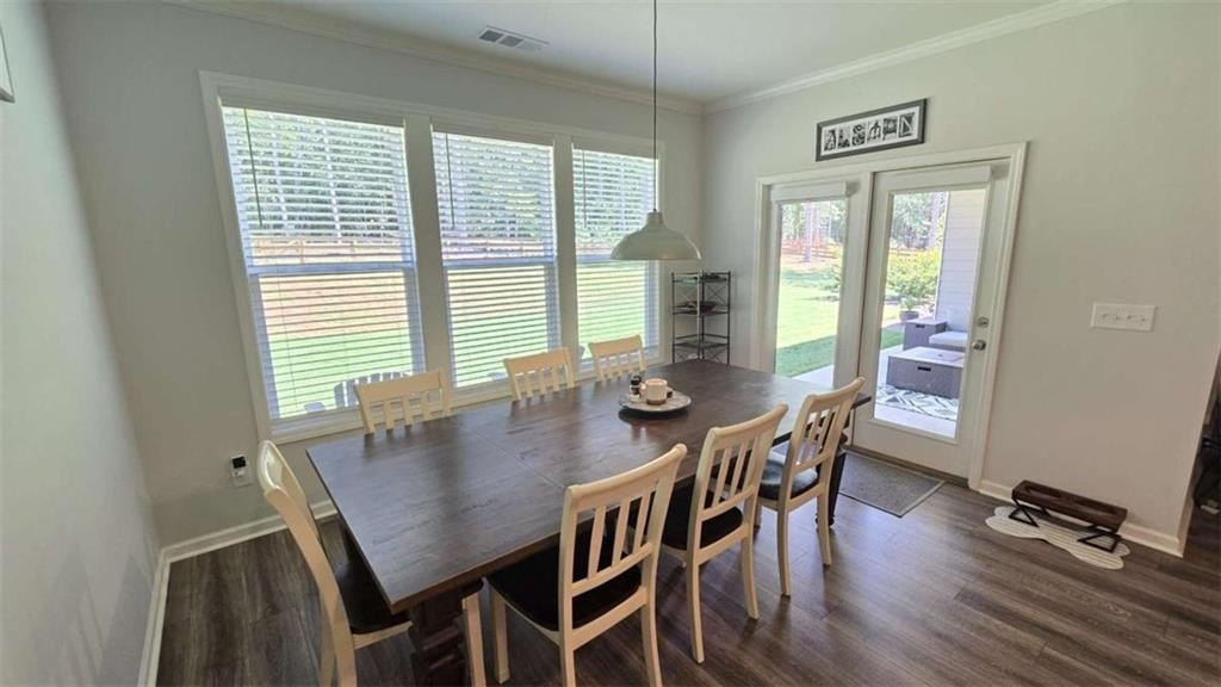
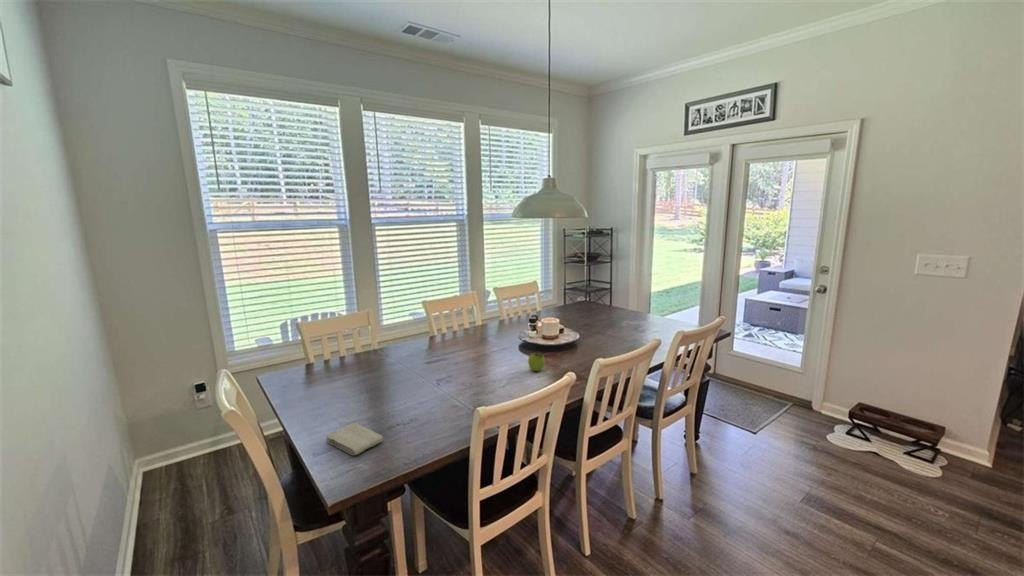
+ washcloth (354, 437)
+ fruit (537, 360)
